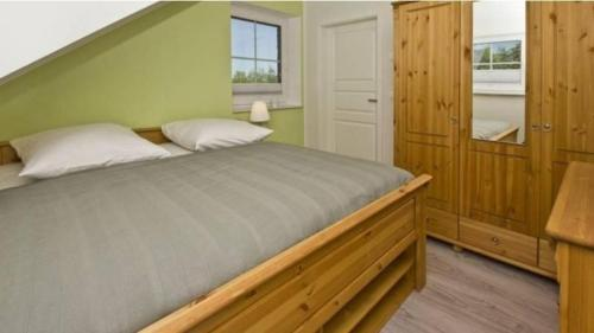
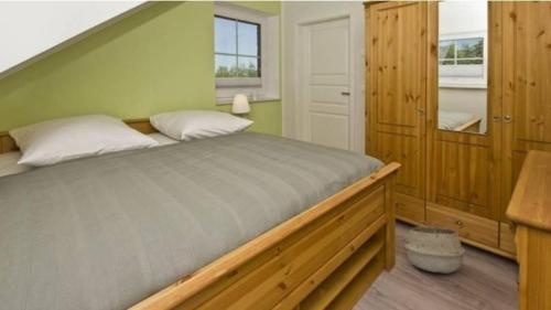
+ woven basket (434, 240)
